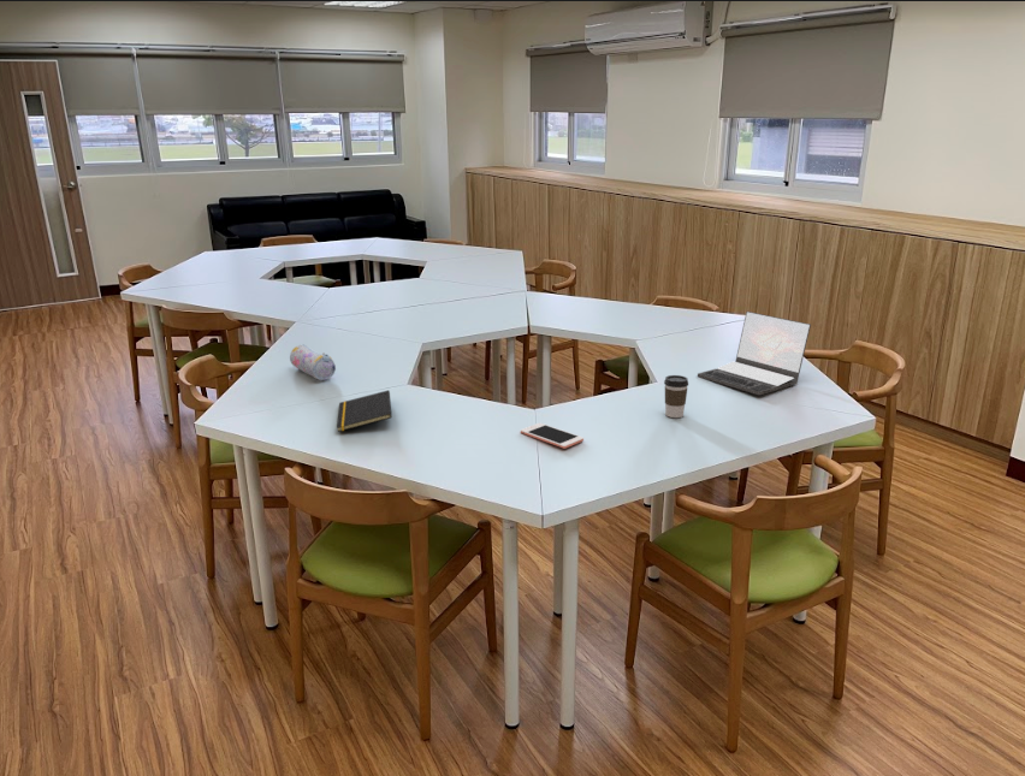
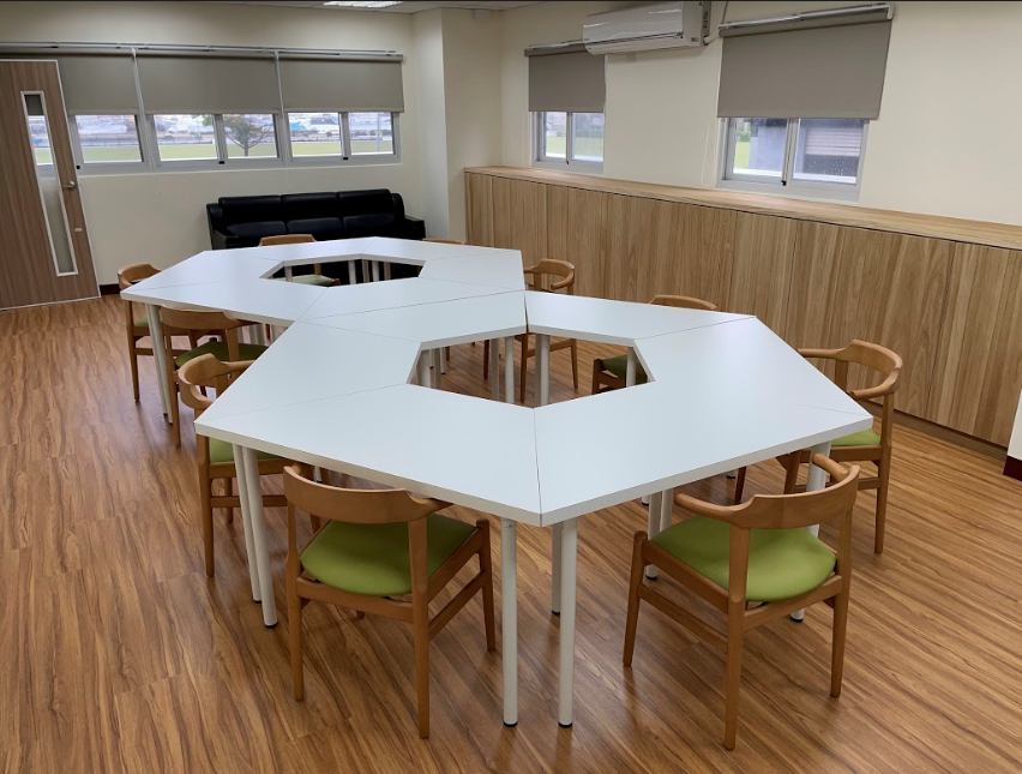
- notepad (365, 409)
- coffee cup (675, 396)
- pencil case (312, 361)
- laptop (752, 350)
- cell phone (551, 434)
